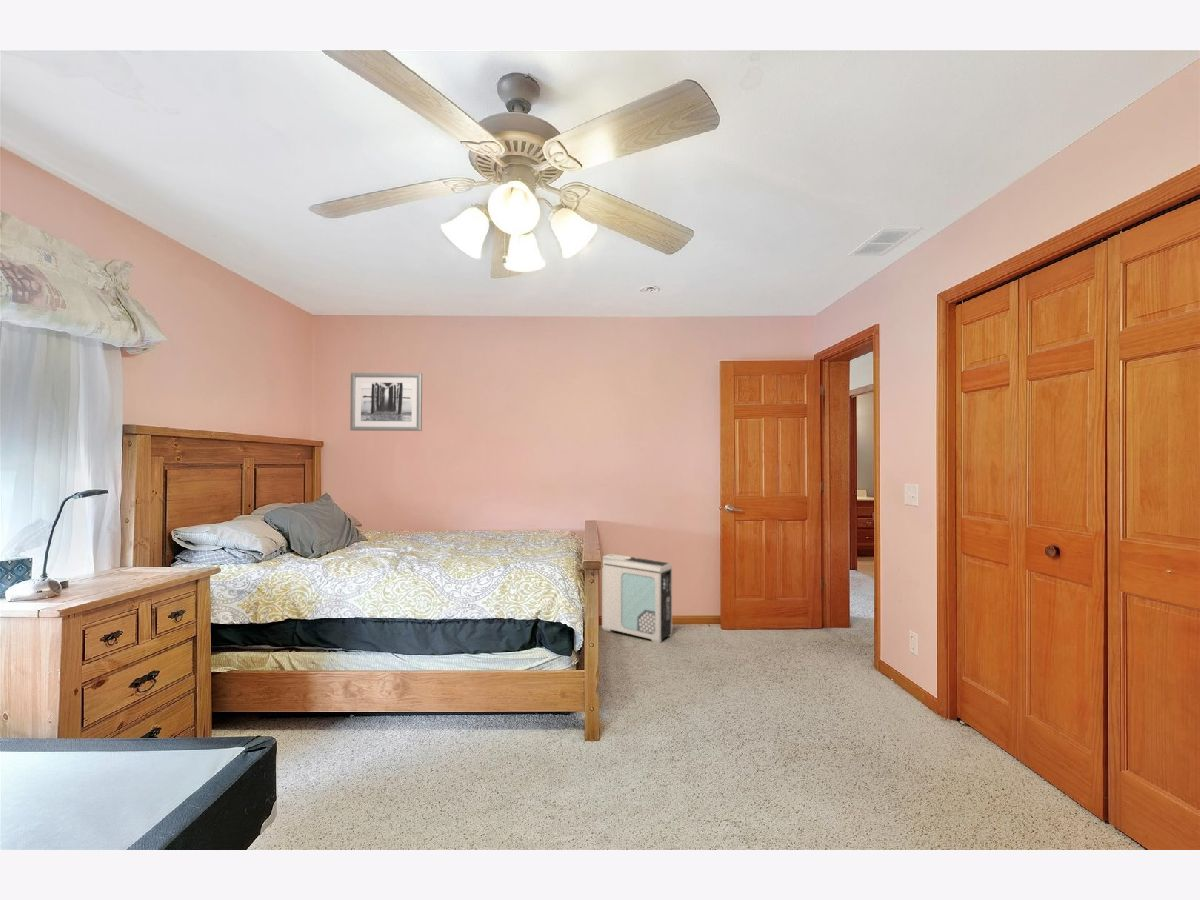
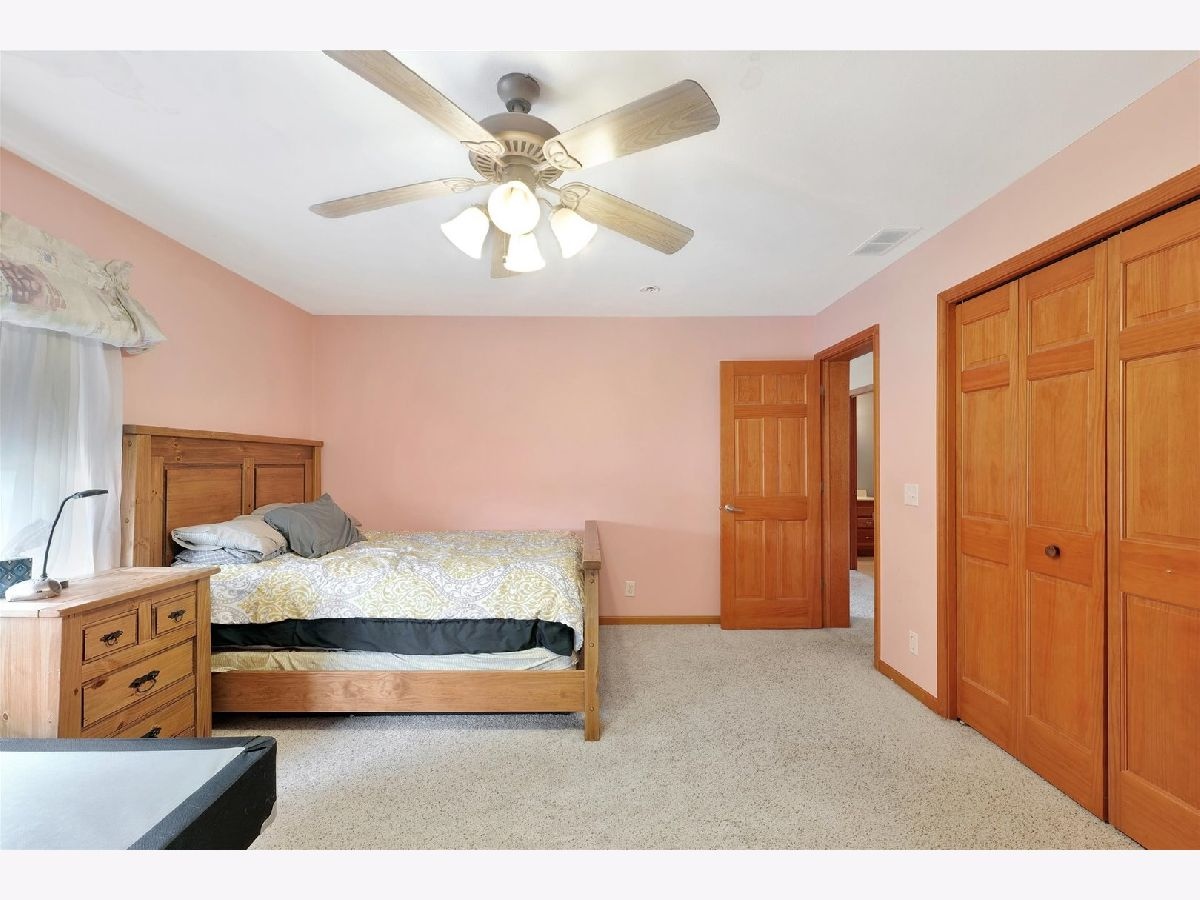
- wall art (386, 401)
- air purifier (636, 596)
